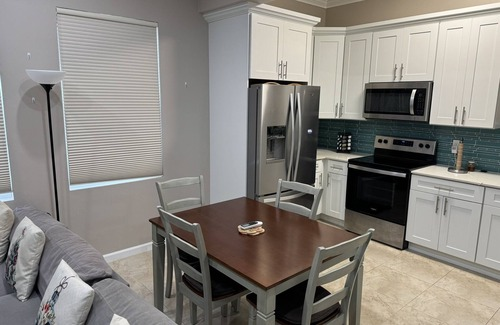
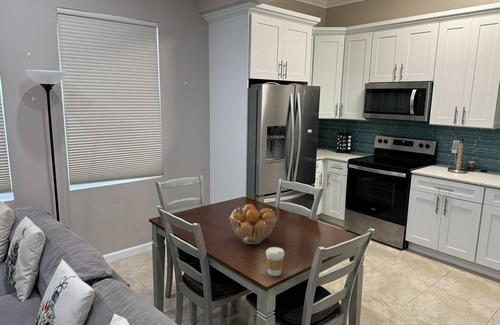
+ coffee cup (274, 261)
+ fruit basket (252, 223)
